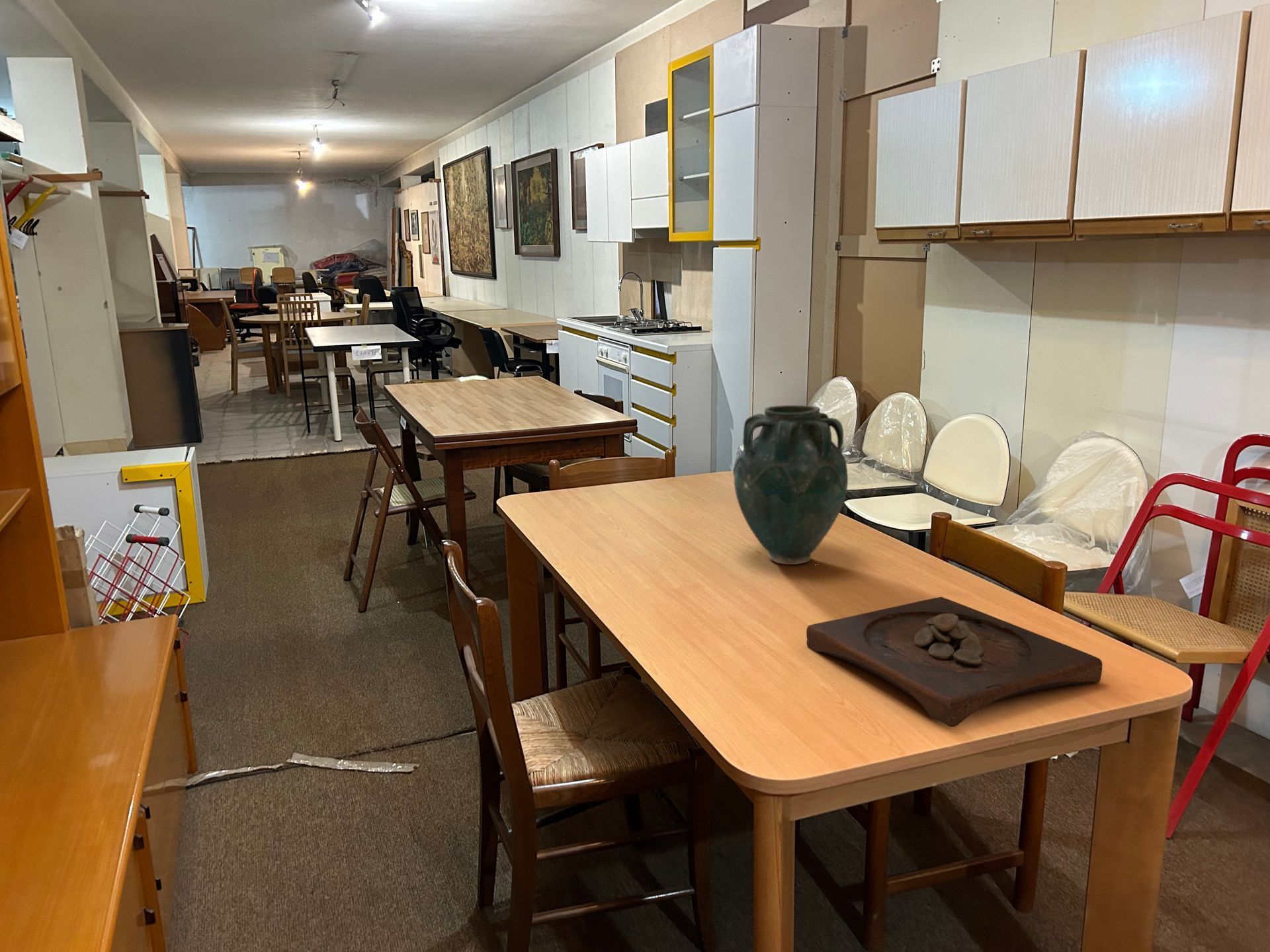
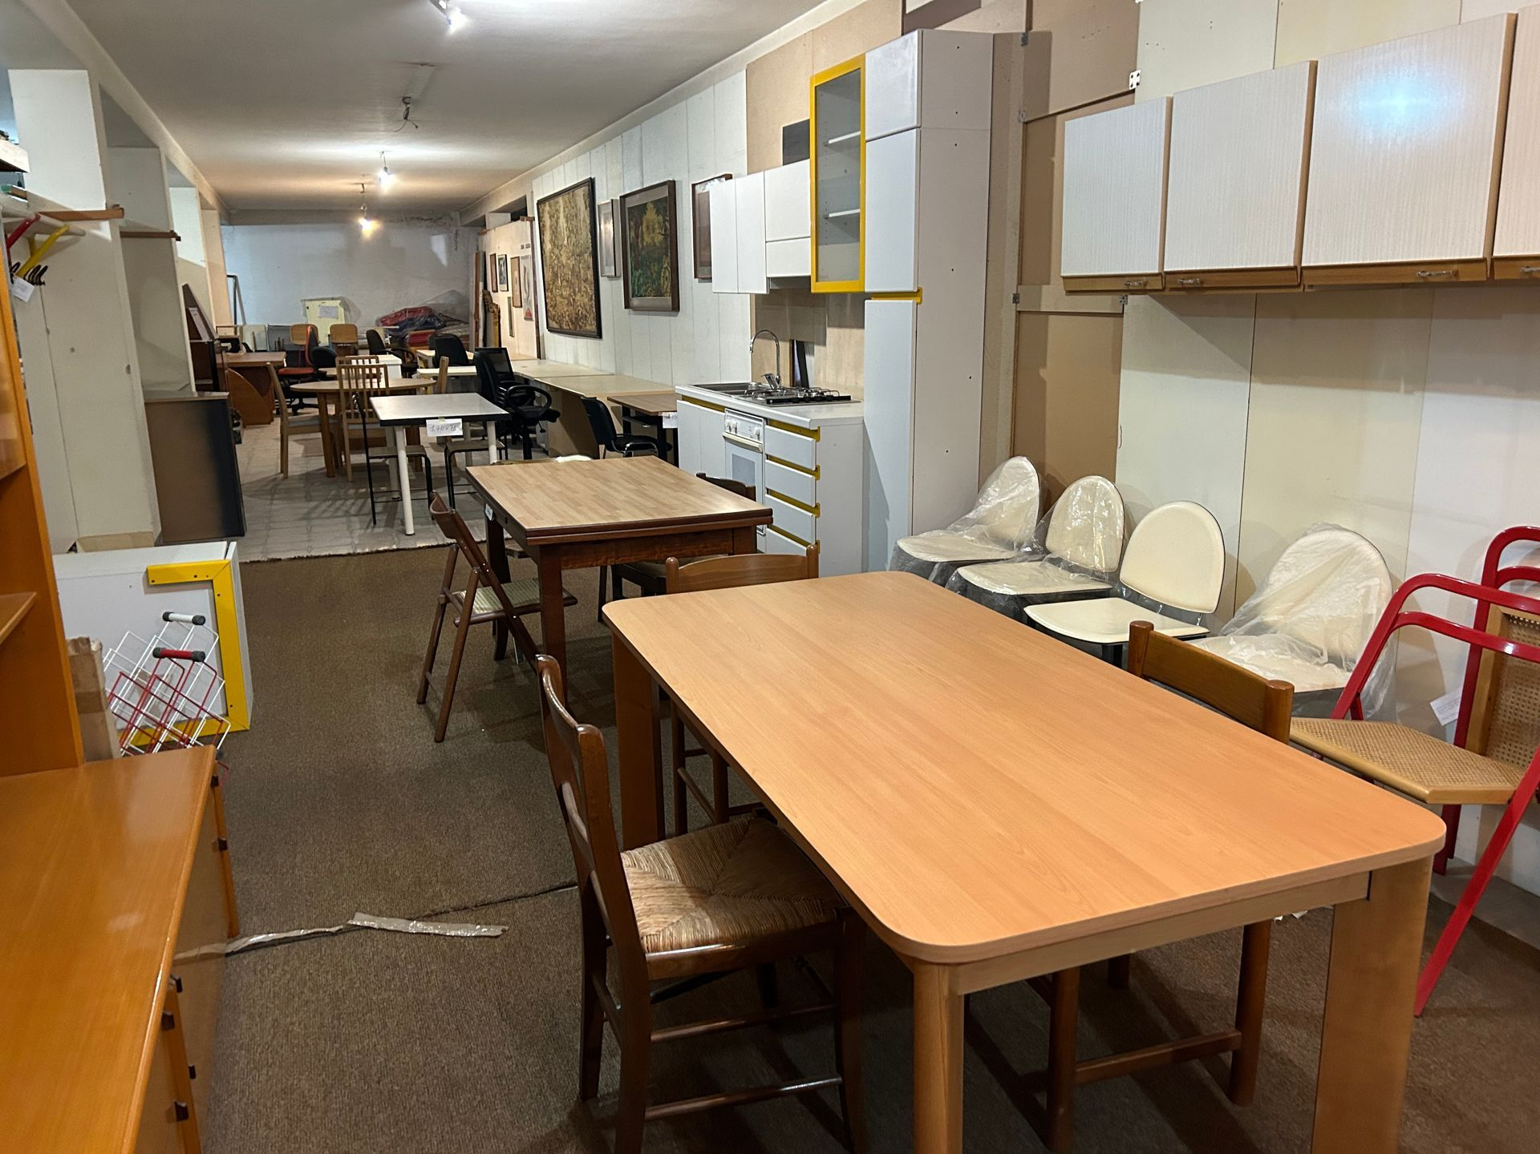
- wooden tray (947, 637)
- vase (789, 484)
